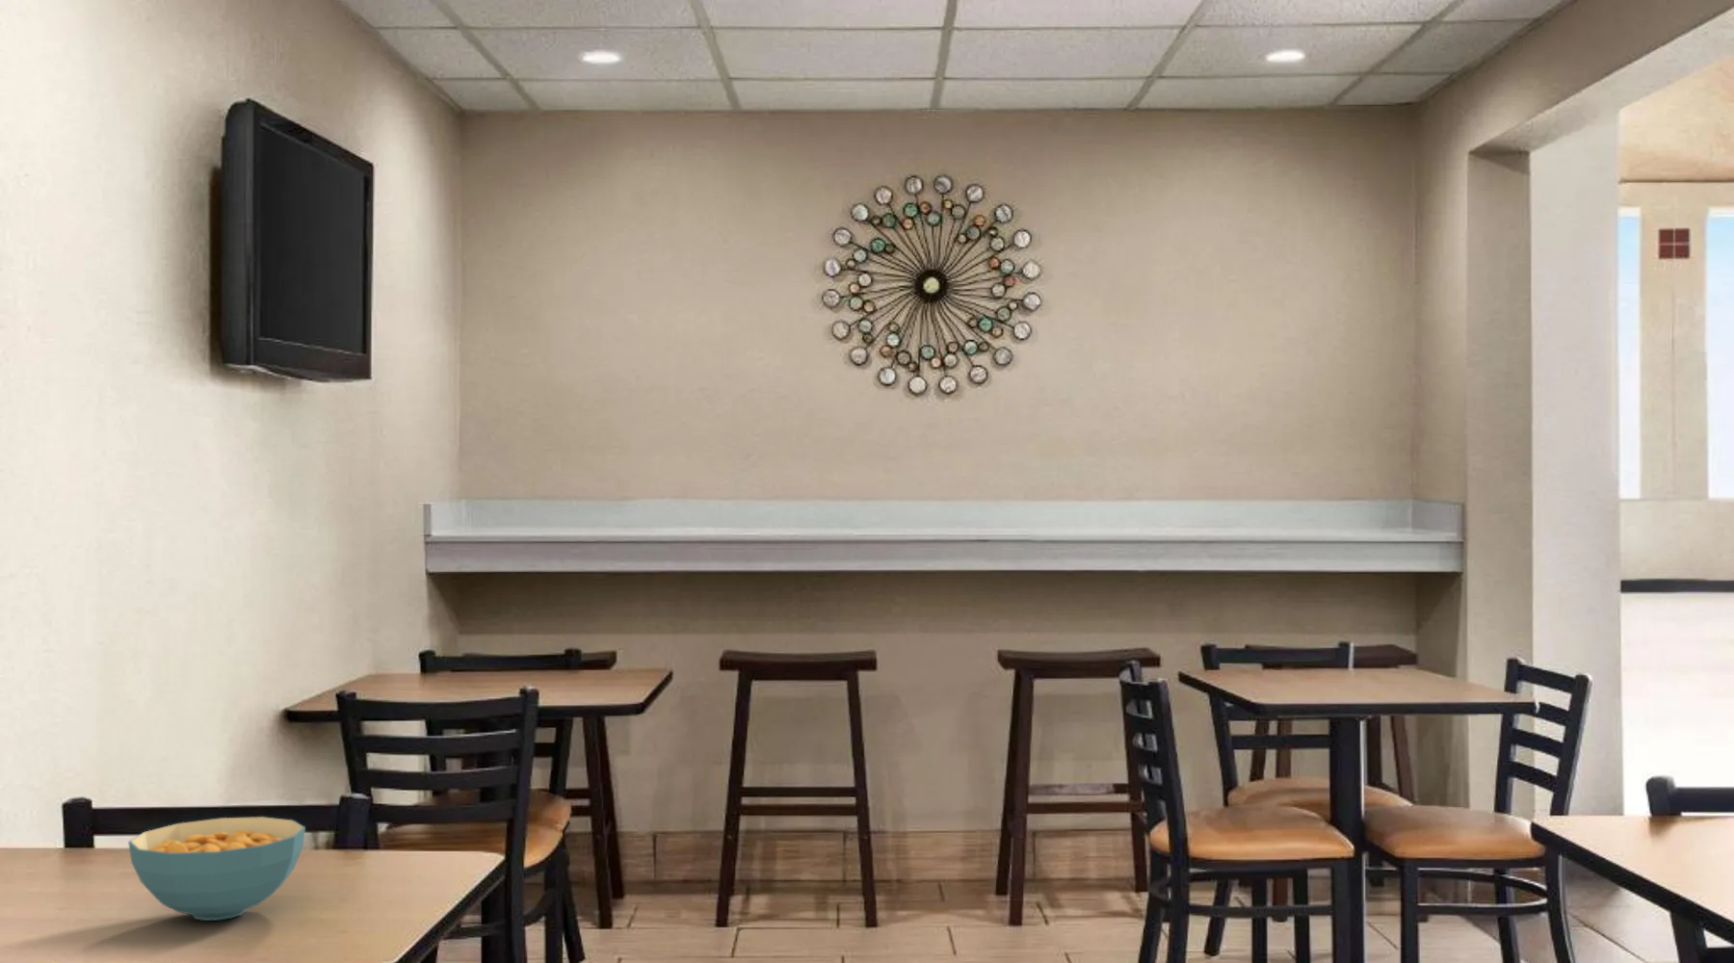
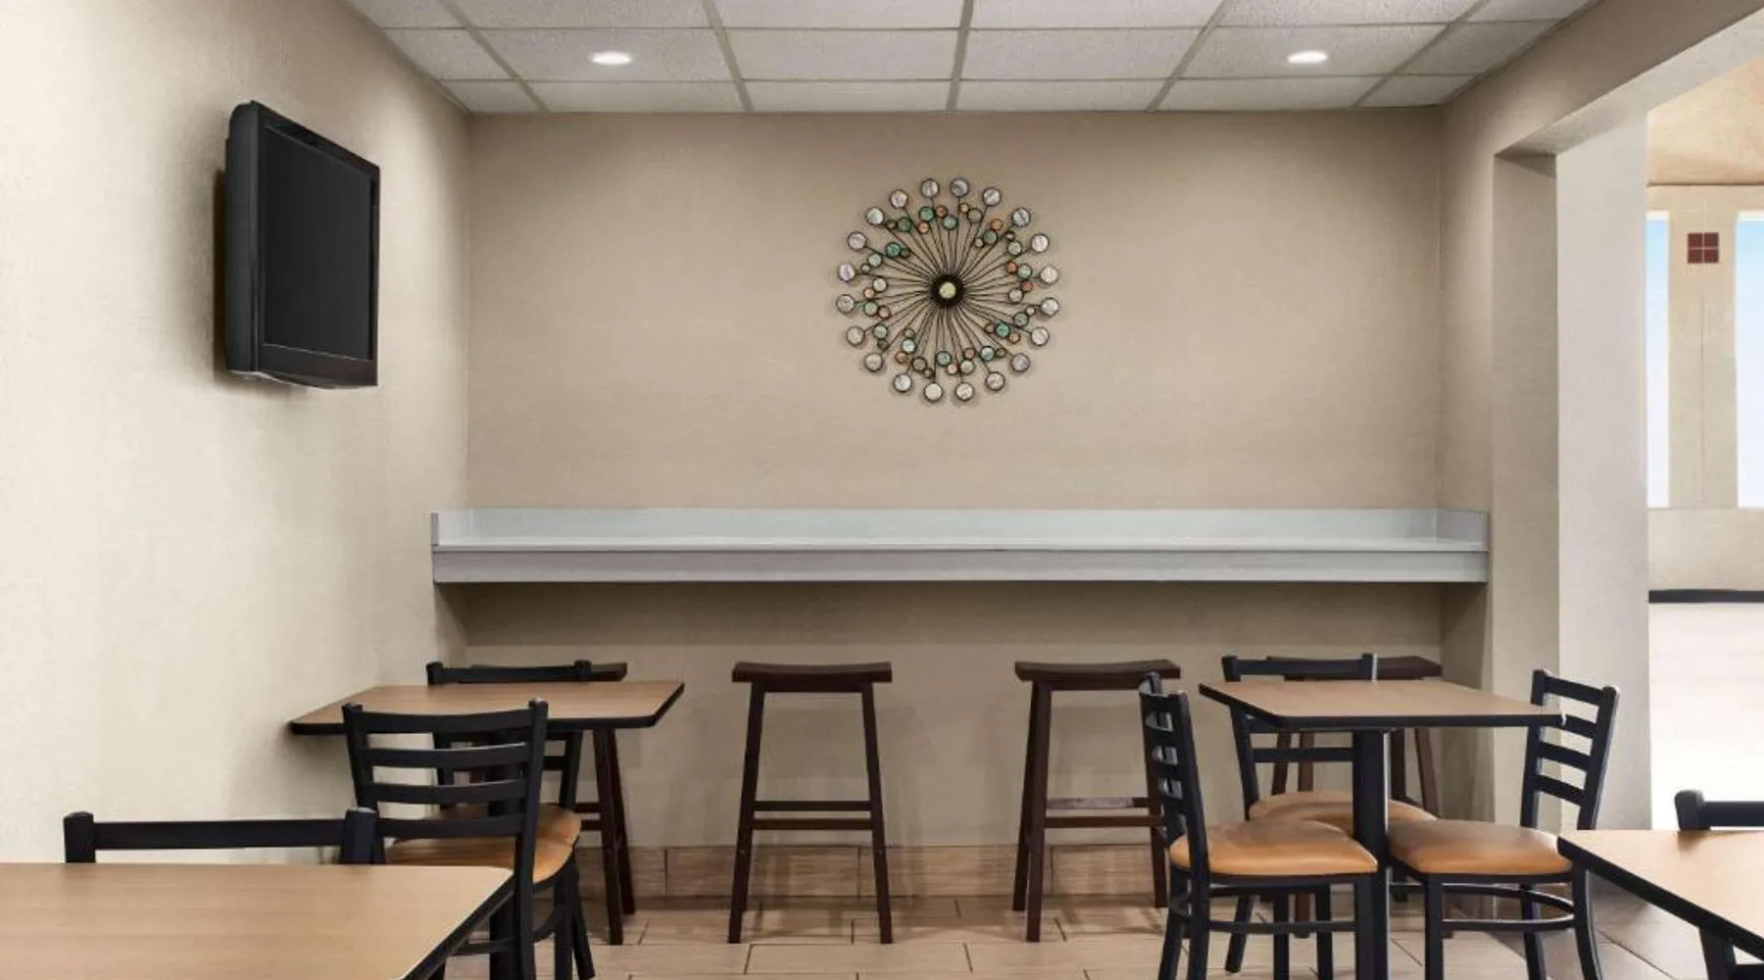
- cereal bowl (218, 873)
